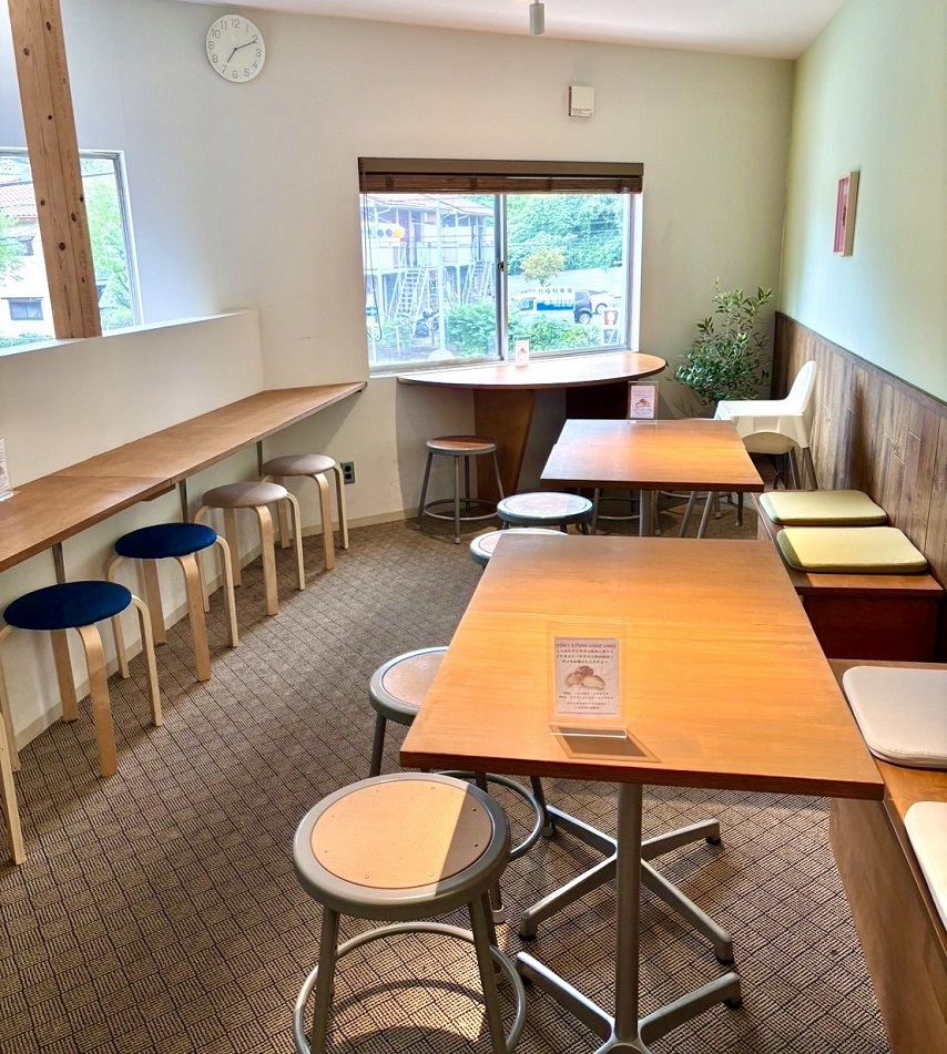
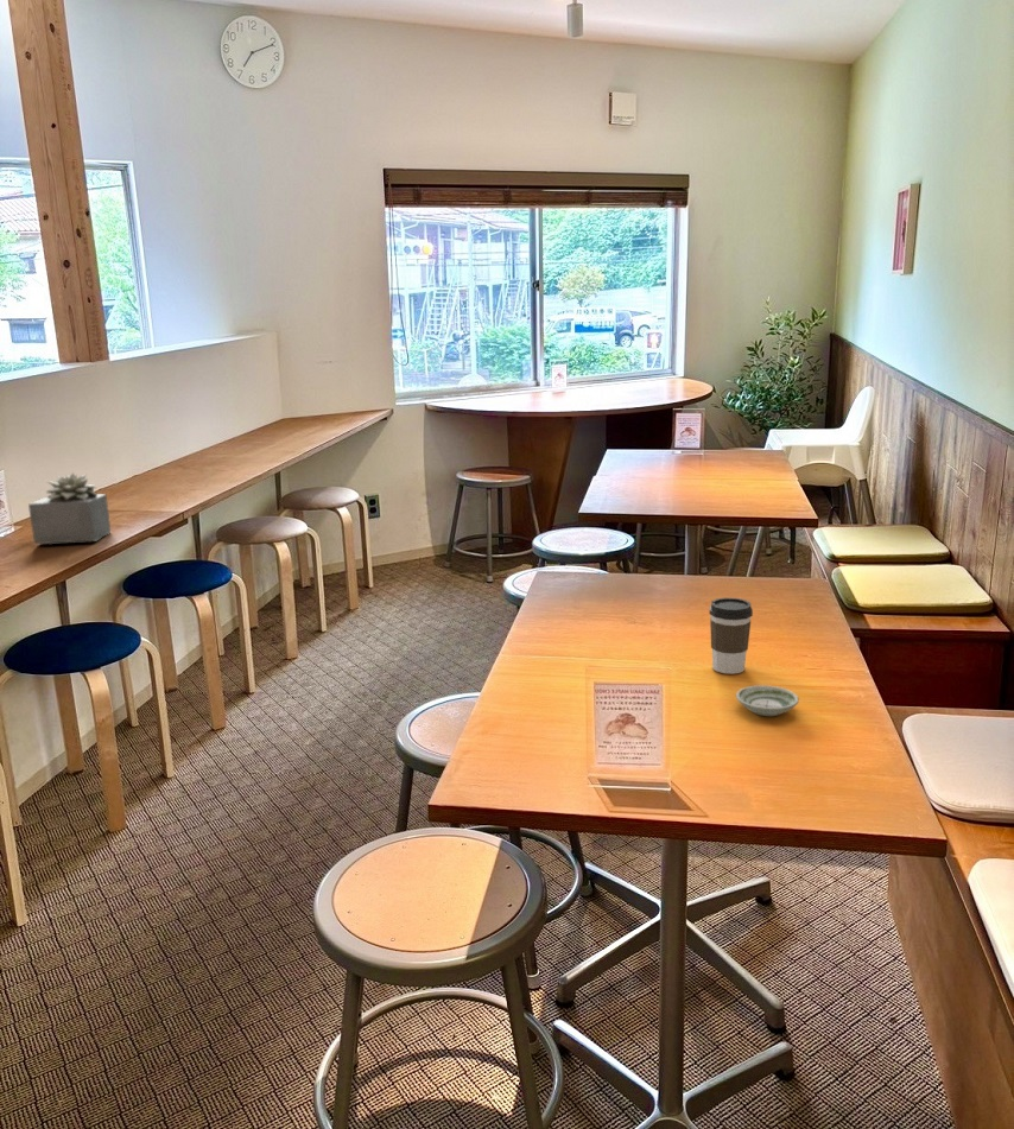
+ saucer (766, 703)
+ succulent plant (69, 507)
+ coffee cup (729, 635)
